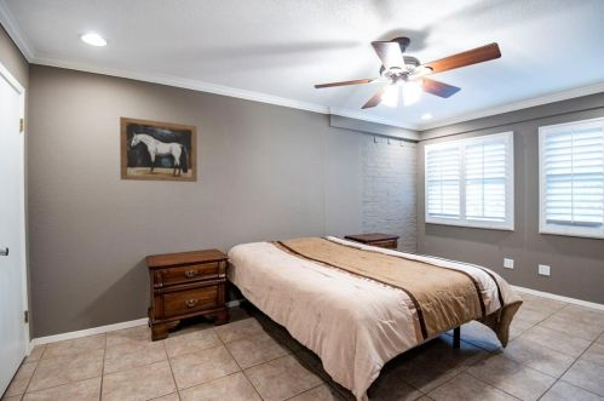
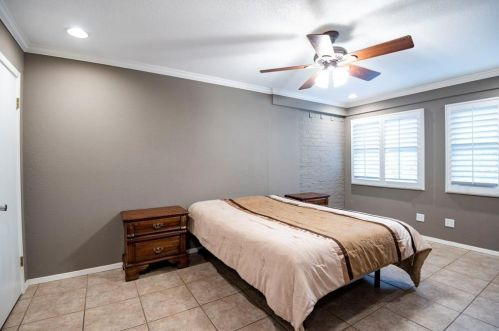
- wall art (160, 150)
